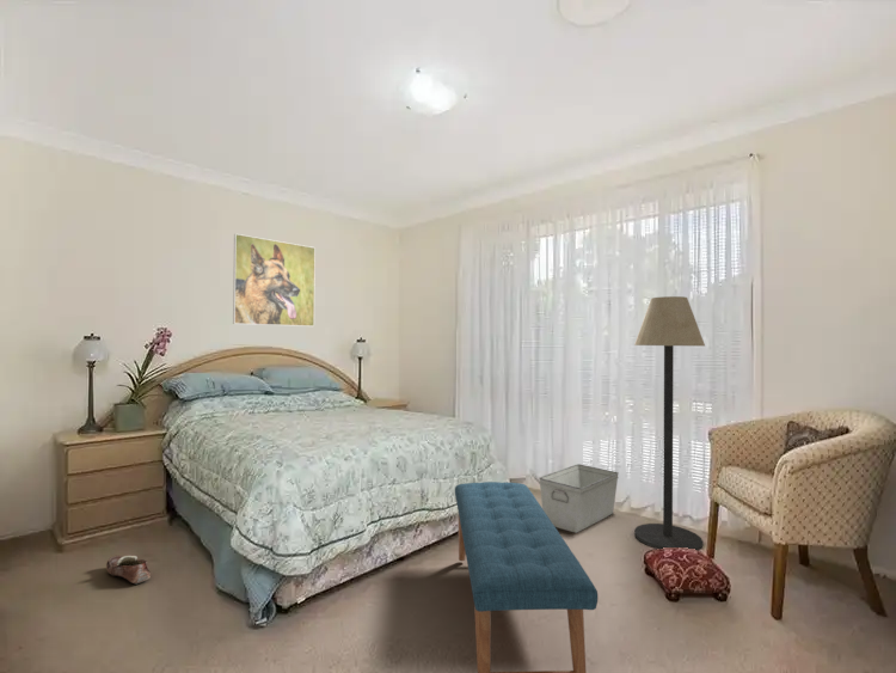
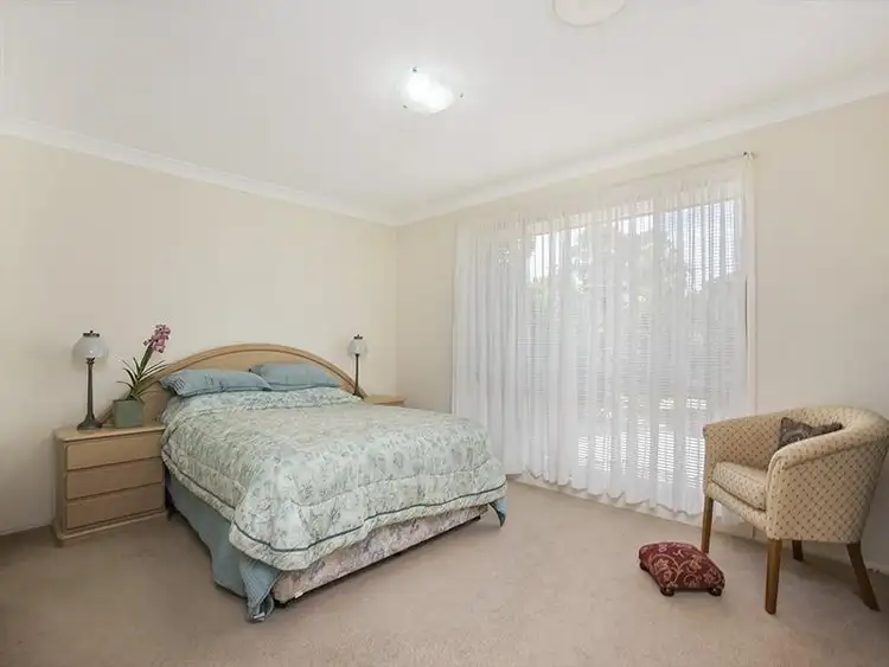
- floor lamp (668, 417)
- storage bin (579, 496)
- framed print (276, 282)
- bench (507, 564)
- shoe (128, 565)
